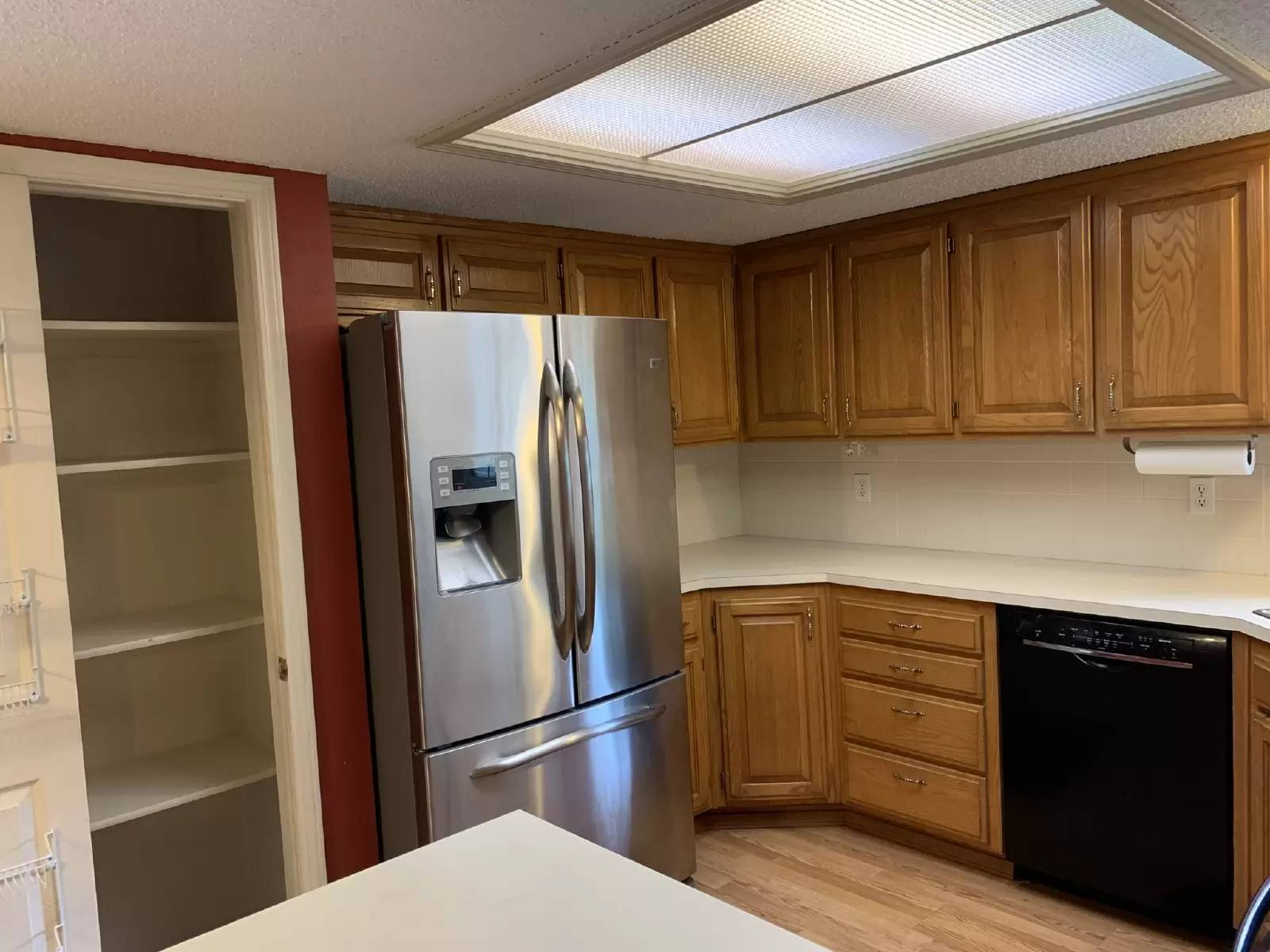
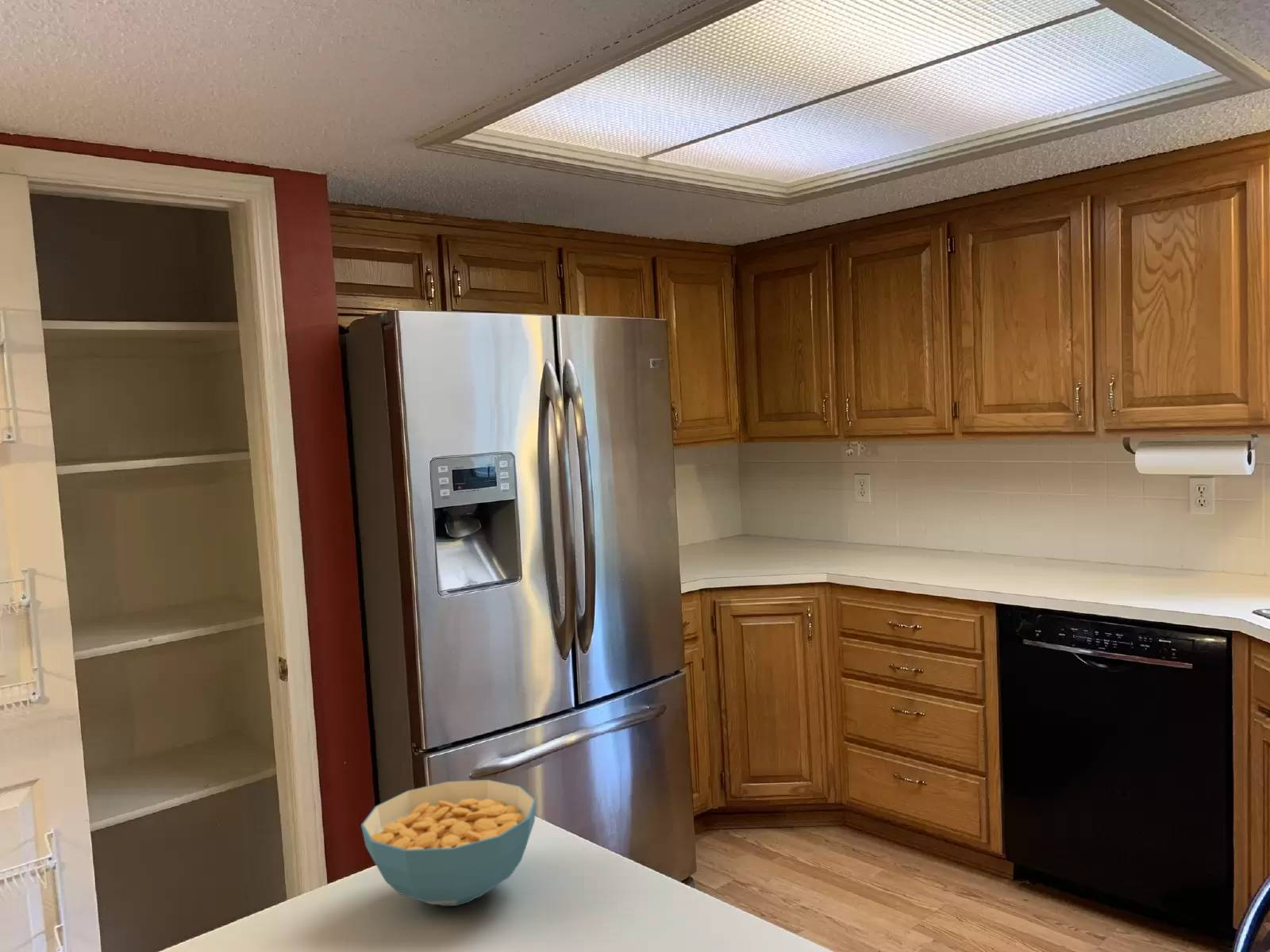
+ cereal bowl (452, 852)
